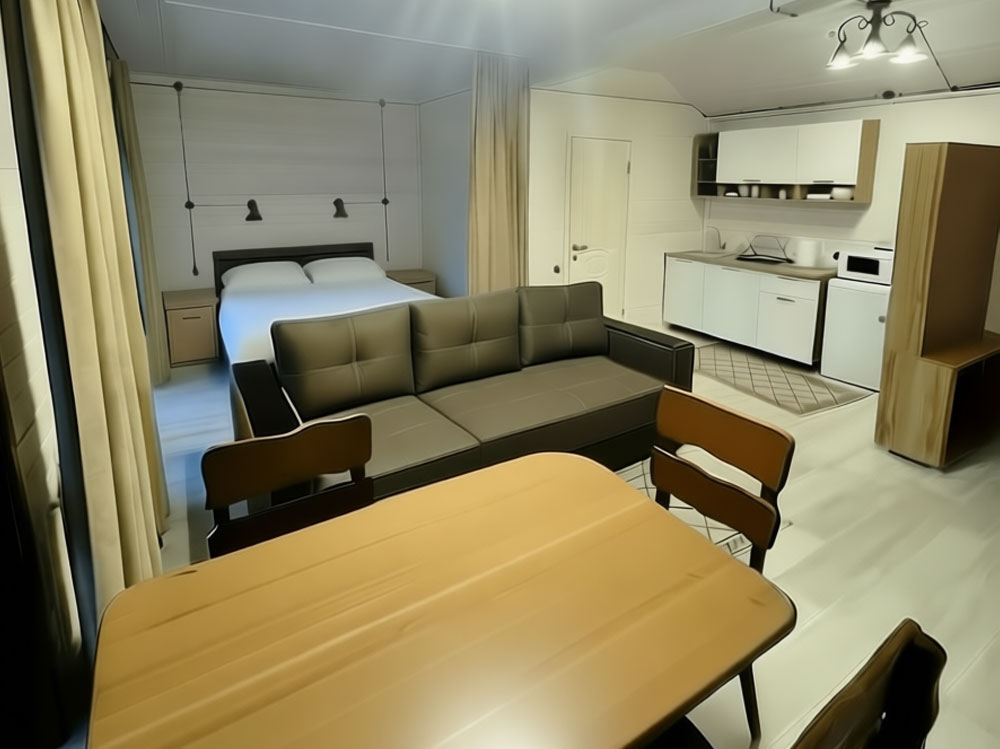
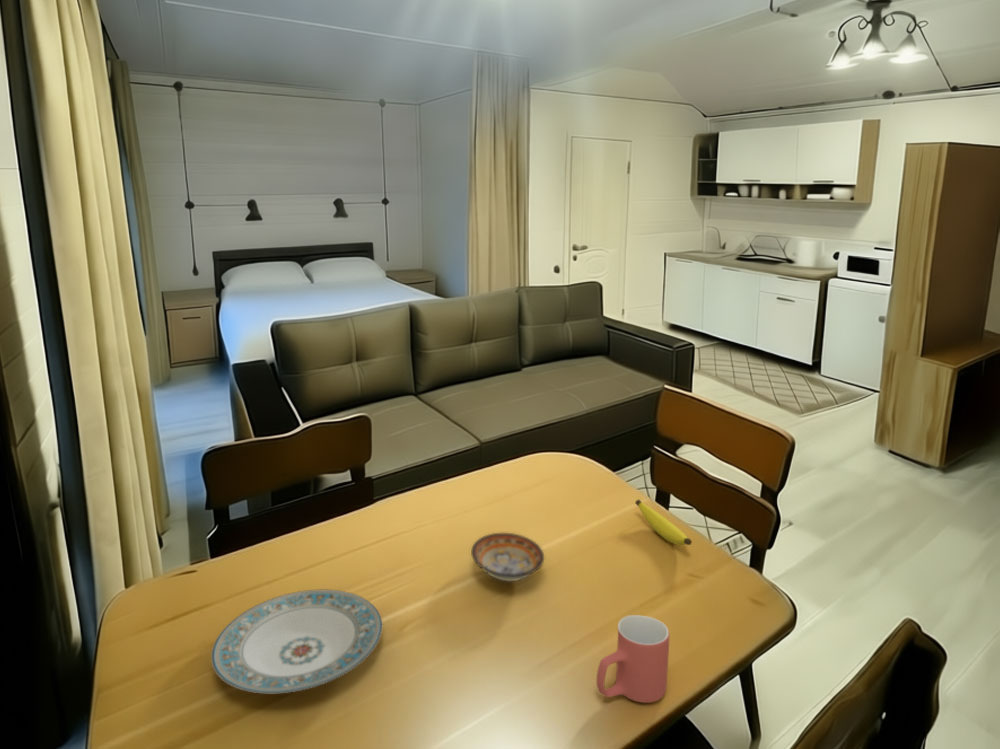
+ bowl (507, 563)
+ banana (666, 525)
+ mug (630, 661)
+ plate (300, 643)
